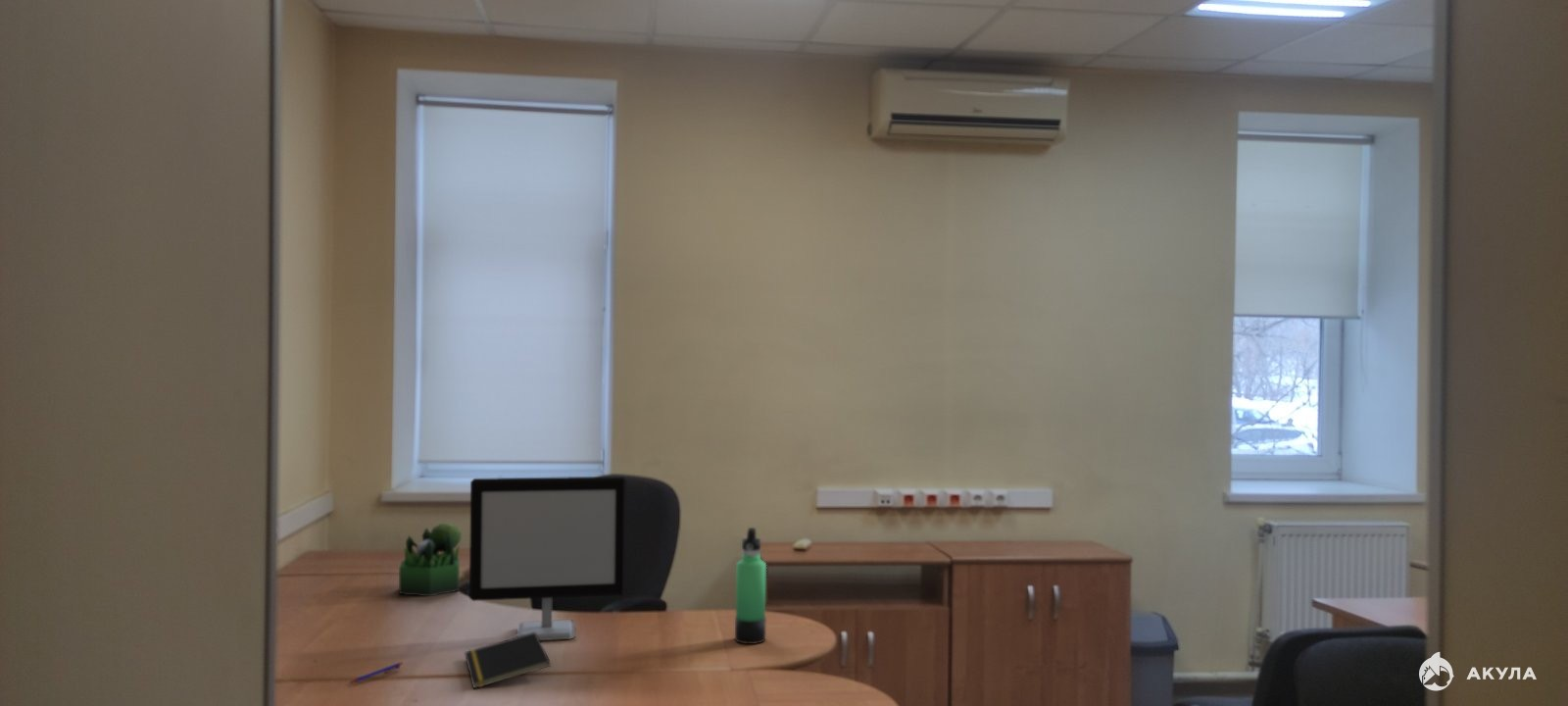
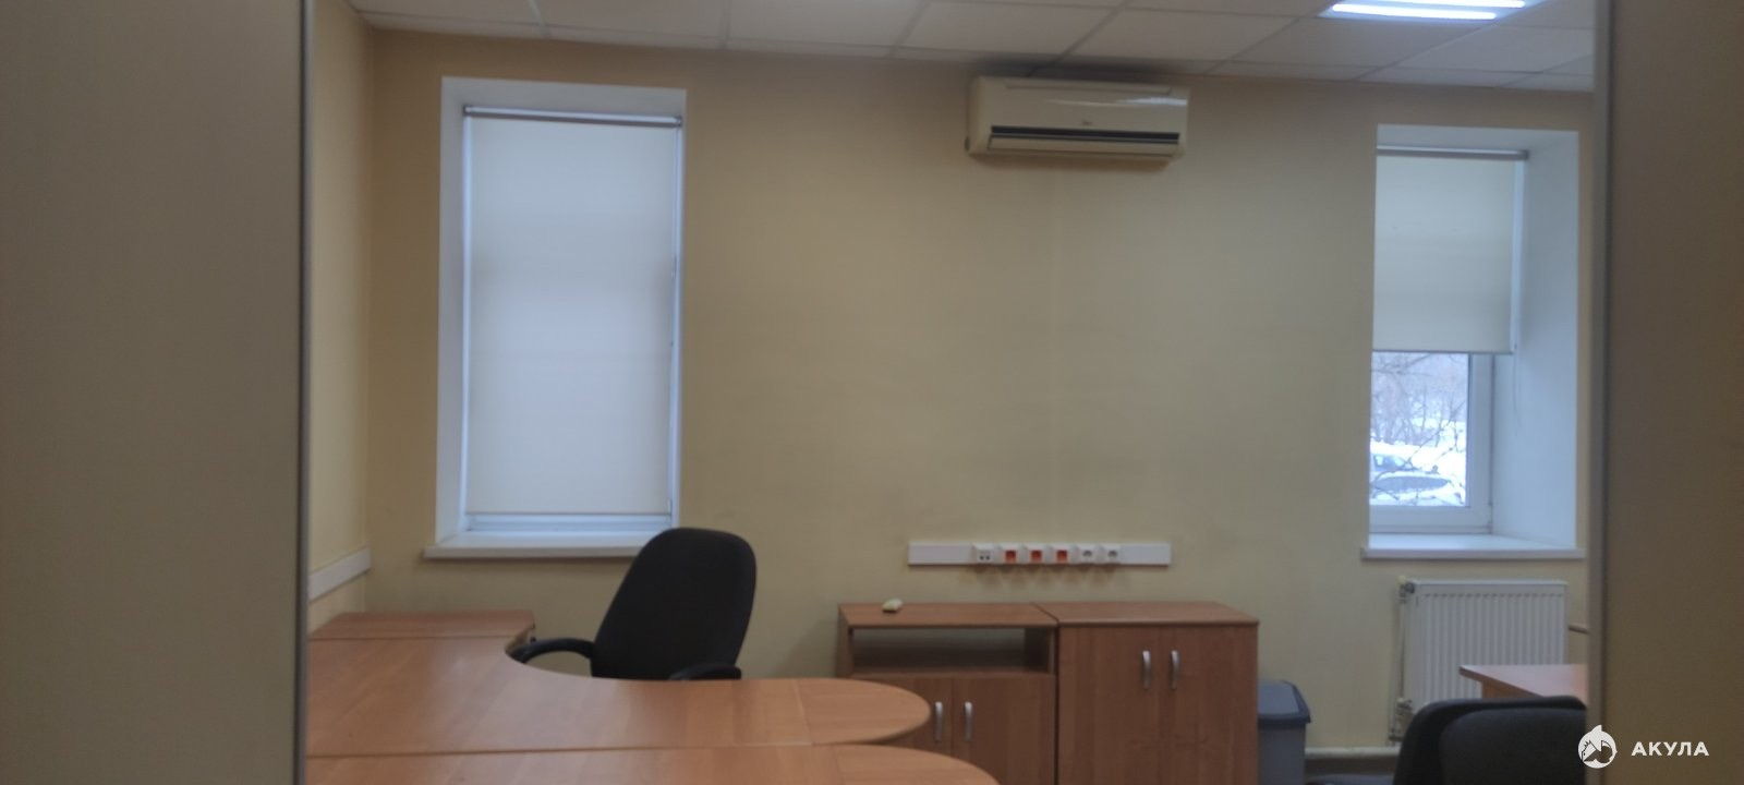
- notepad (506, 658)
- pen (375, 673)
- plant (430, 556)
- computer monitor (549, 554)
- thermos bottle (751, 583)
